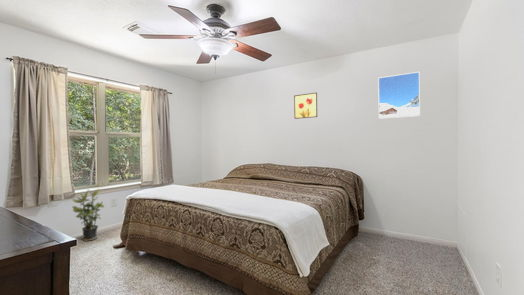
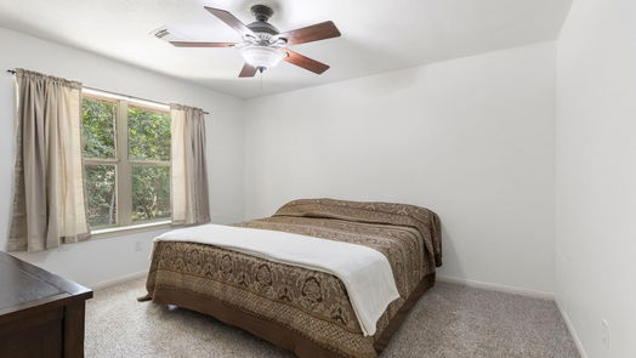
- potted plant (87, 214)
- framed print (398, 96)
- wall art (305, 106)
